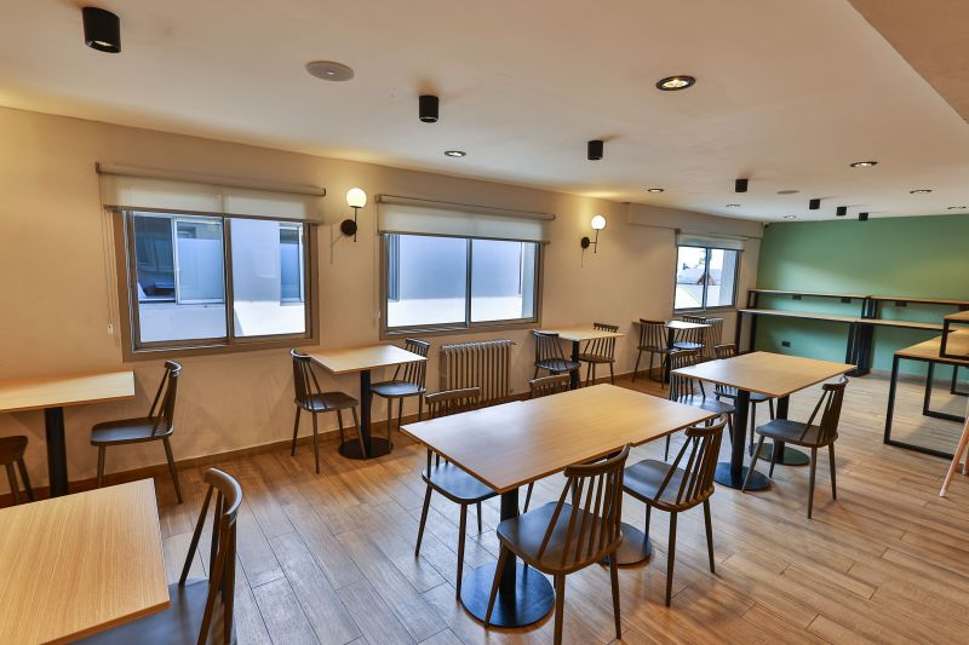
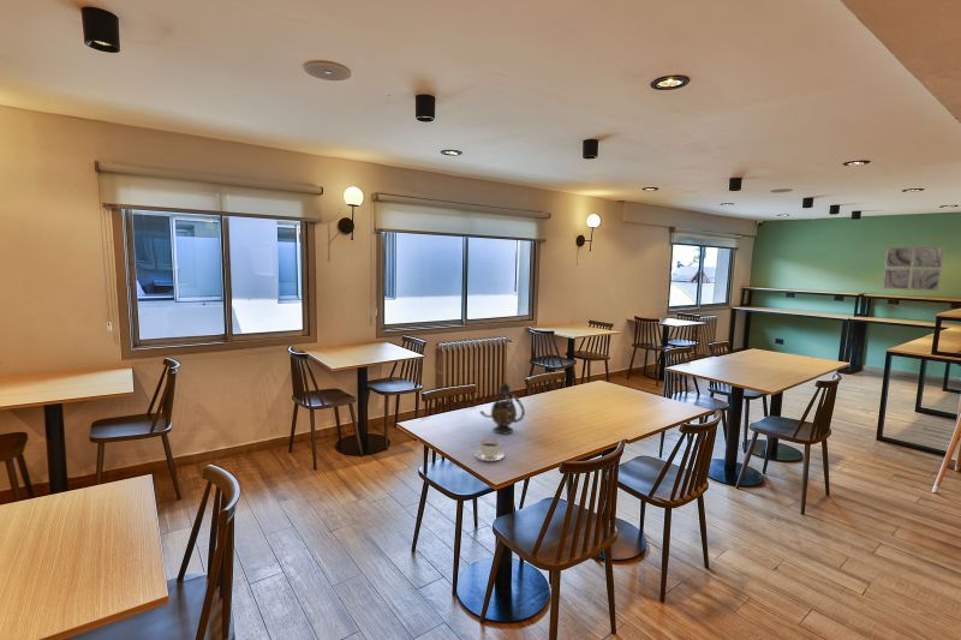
+ wall art (911, 267)
+ teacup (489, 449)
+ teapot (499, 405)
